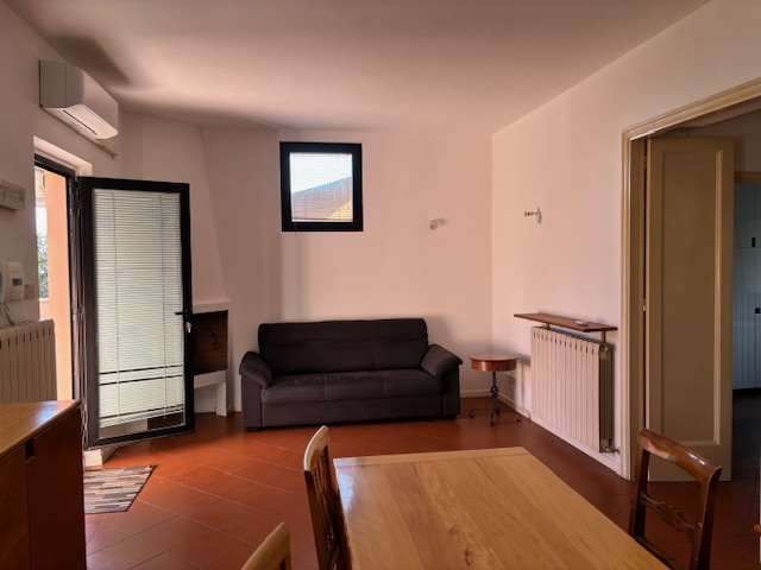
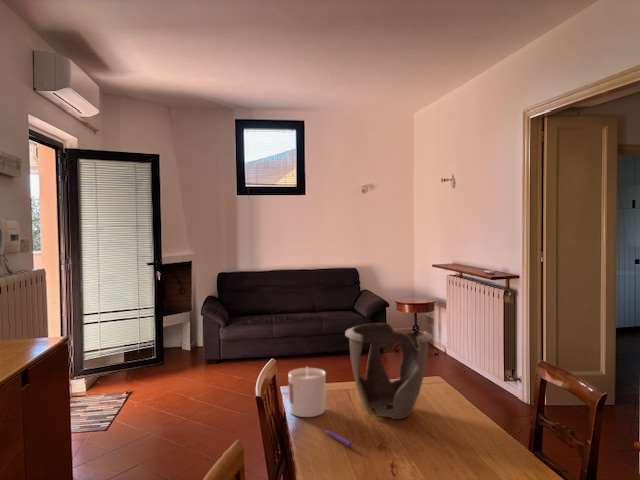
+ pen (338, 437)
+ candle (307, 388)
+ decorative bowl (385, 371)
